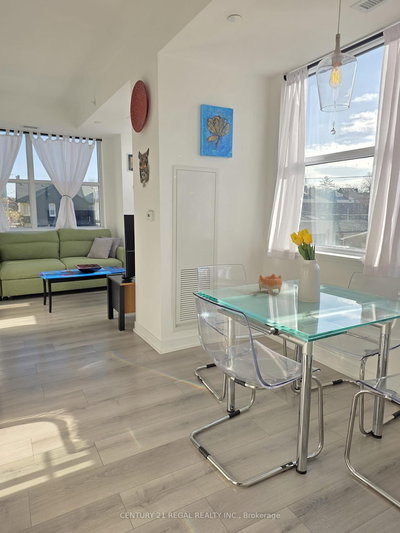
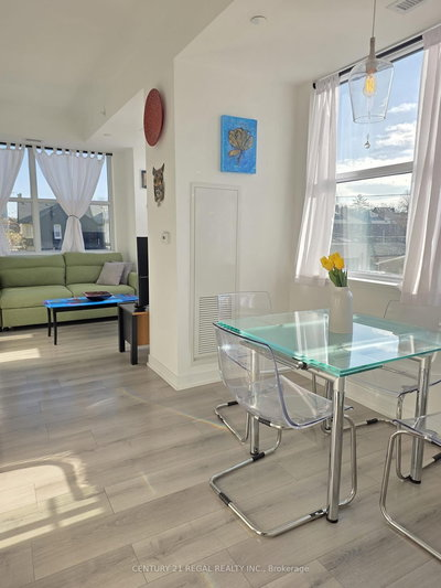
- bowl (270, 283)
